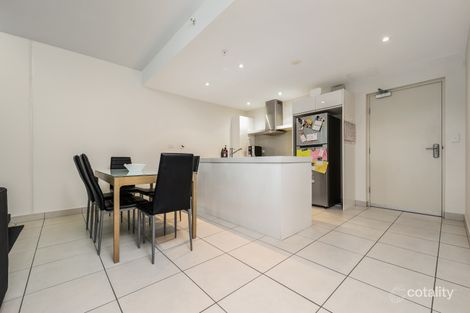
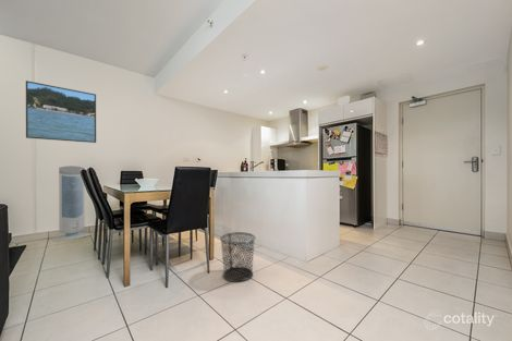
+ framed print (63, 113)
+ air purifier (72, 202)
+ waste bin (237, 255)
